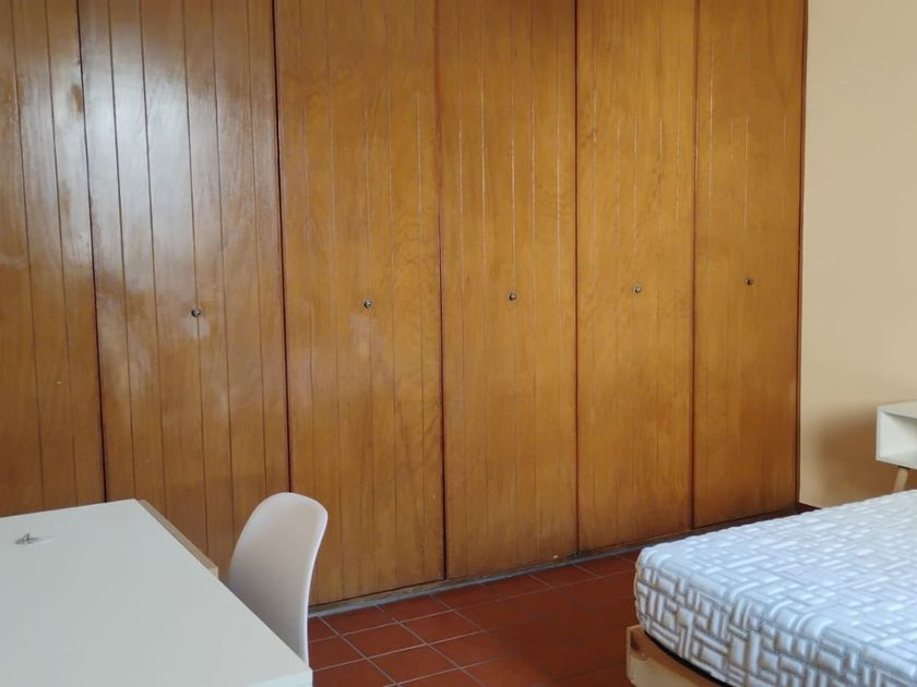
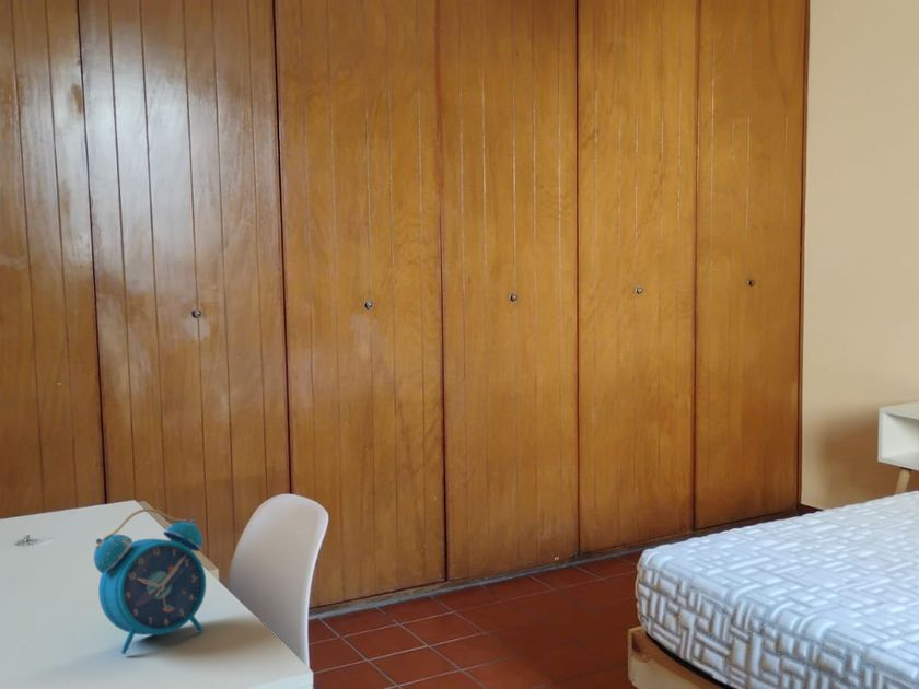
+ alarm clock (154, 574)
